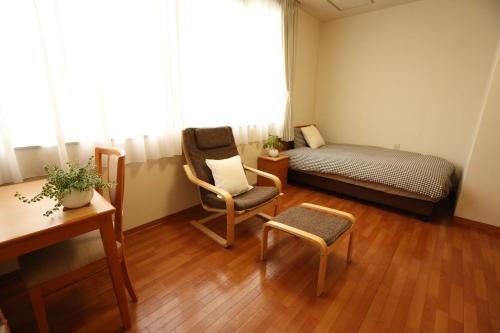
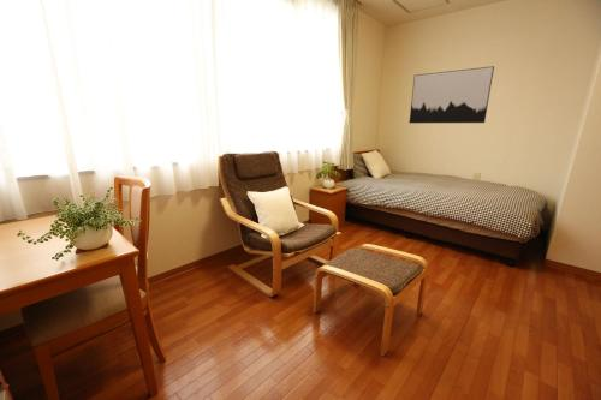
+ wall art (447, 97)
